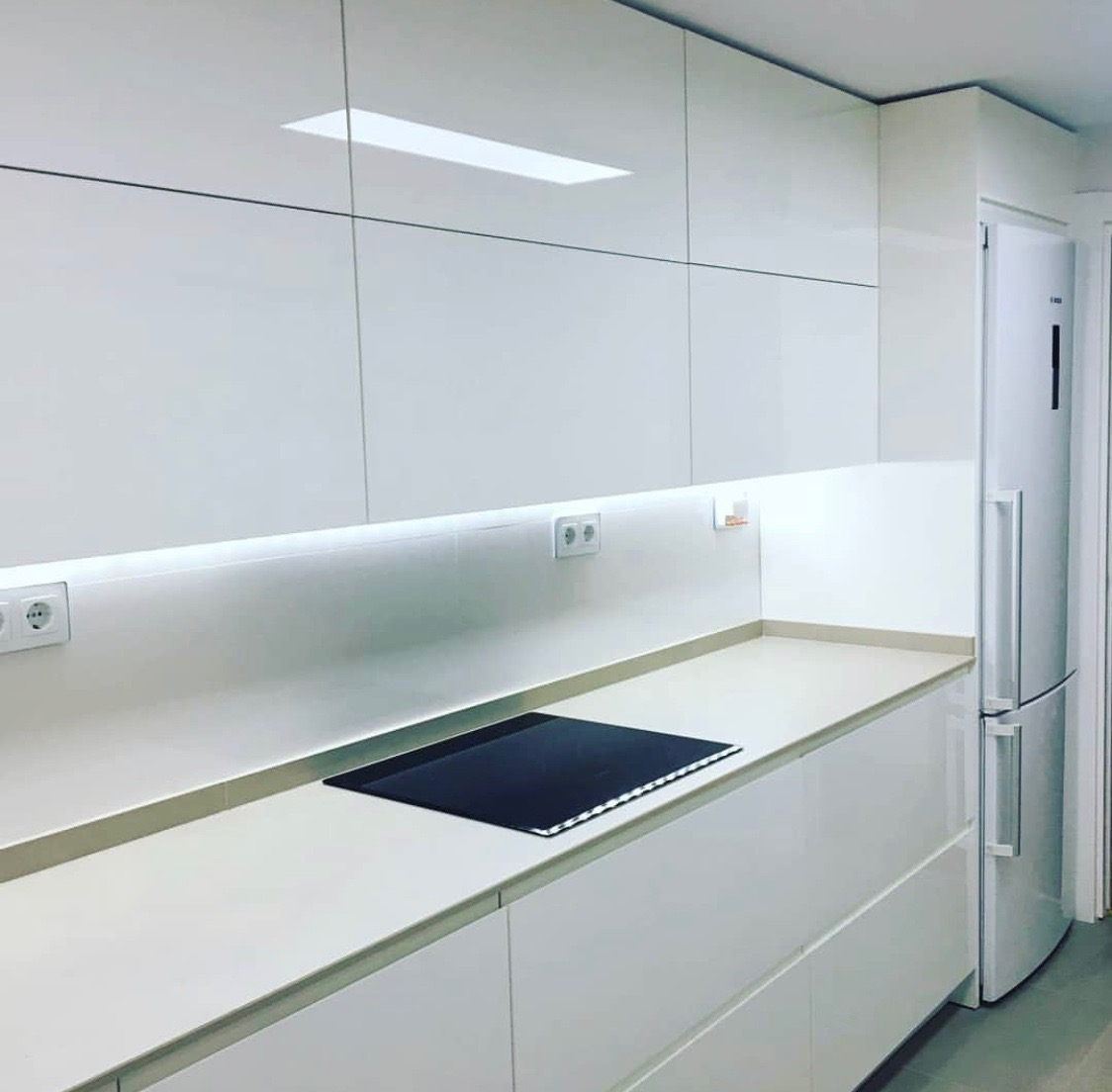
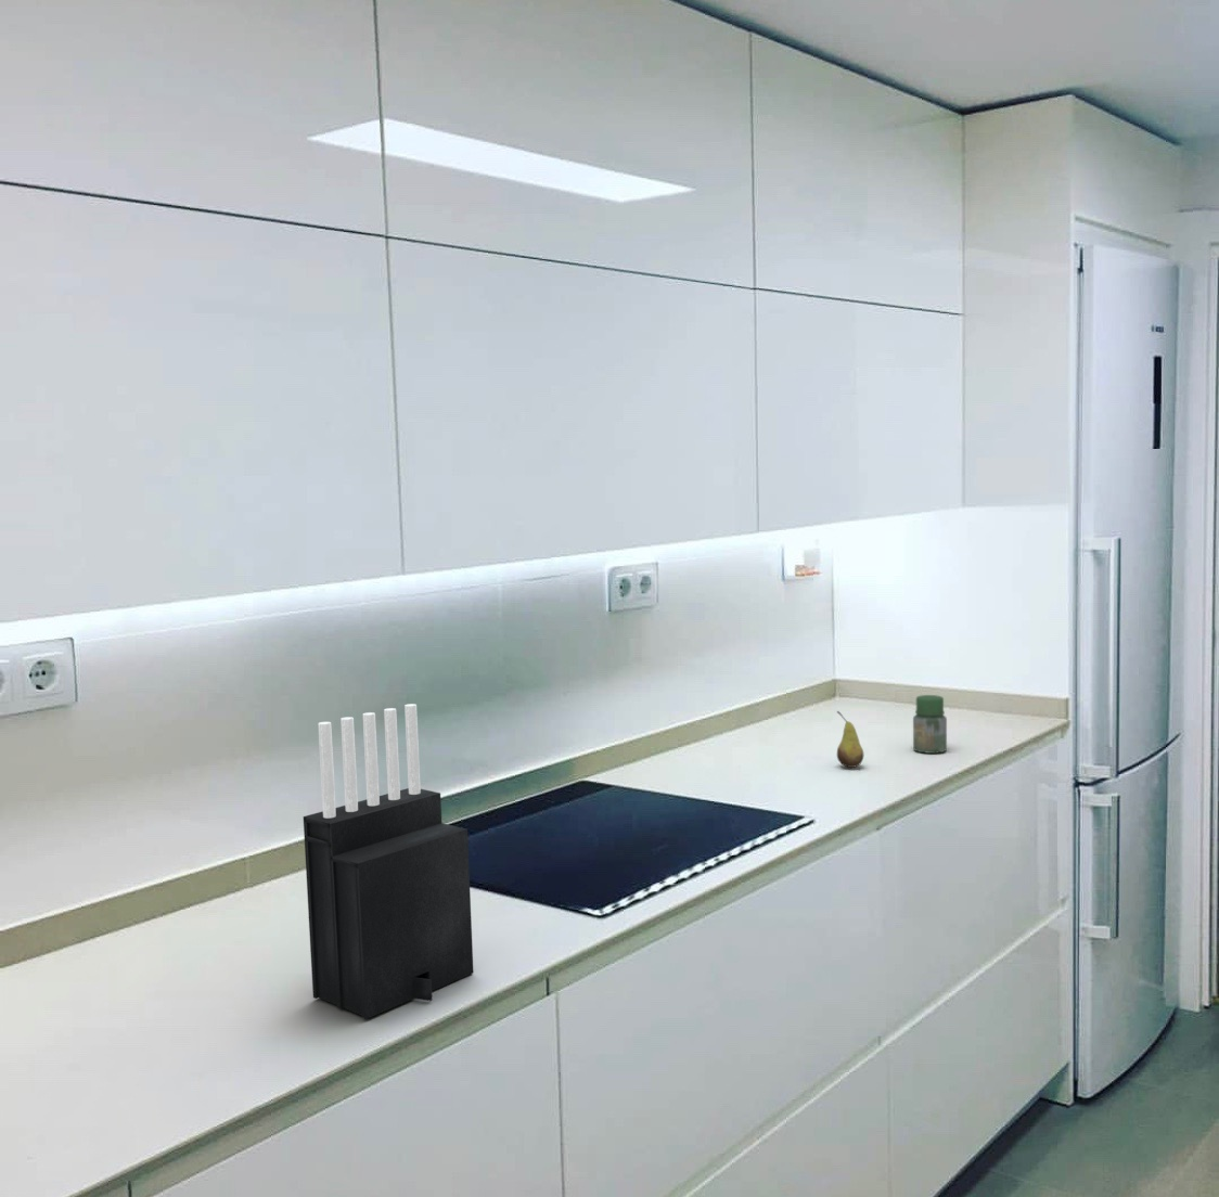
+ fruit (851, 739)
+ knife block (394, 853)
+ jar (930, 723)
